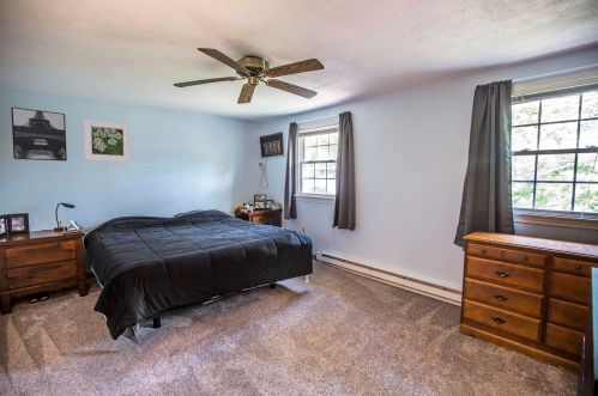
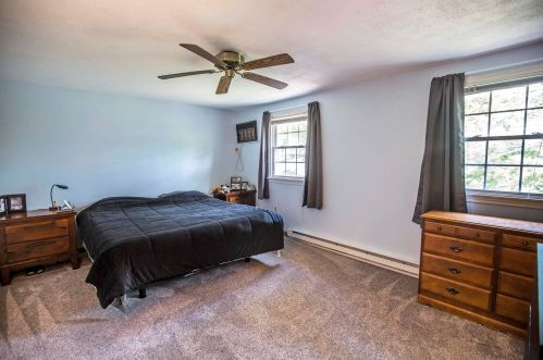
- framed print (108, 141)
- wall art (40, 135)
